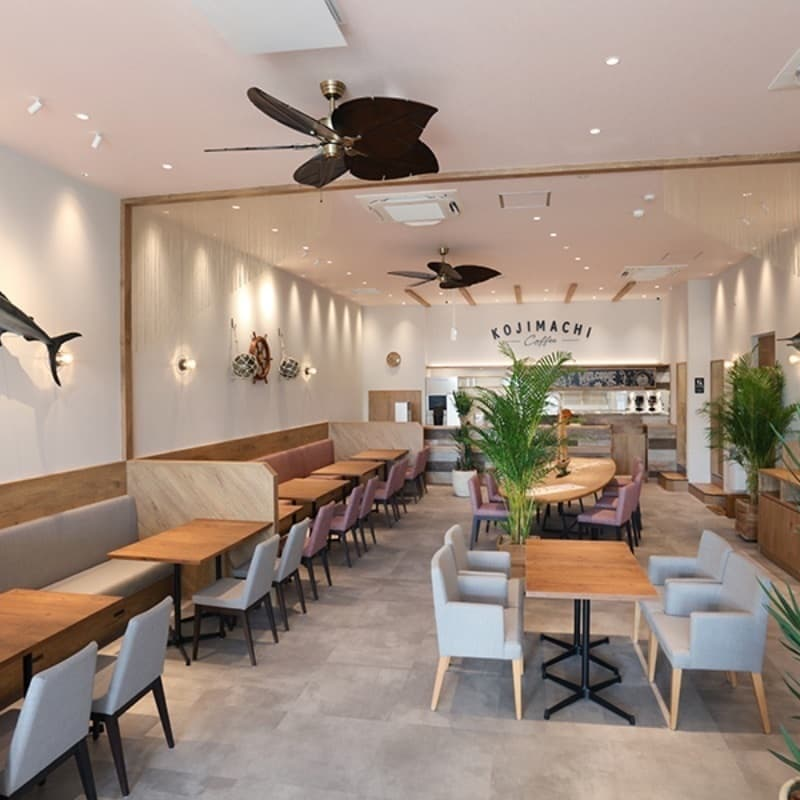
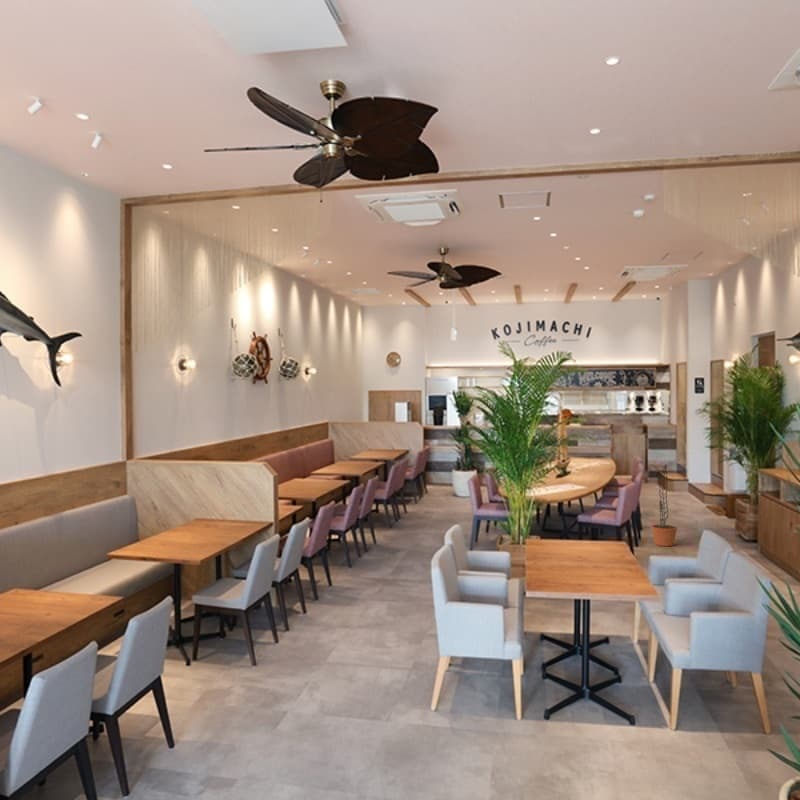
+ decorative plant (663, 503)
